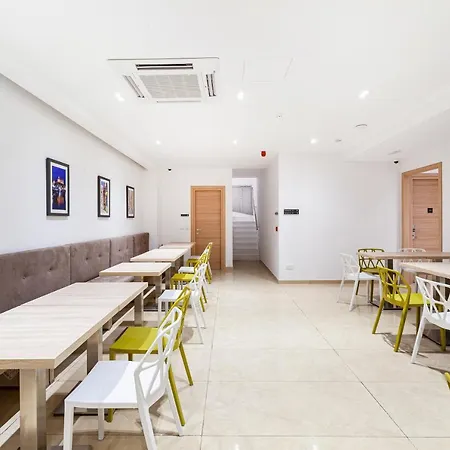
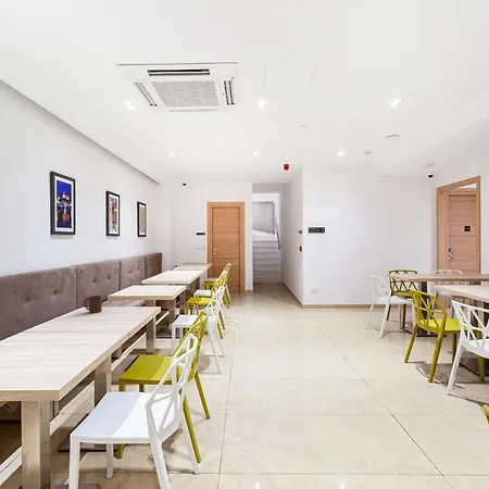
+ cup (93, 304)
